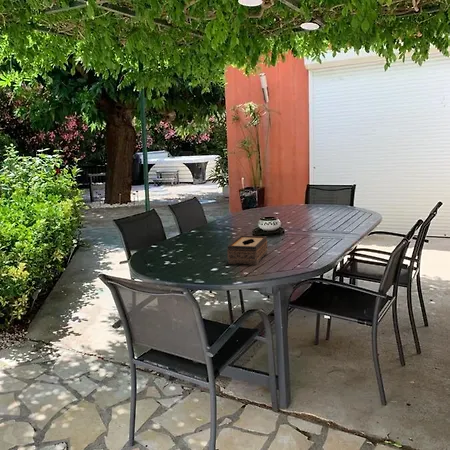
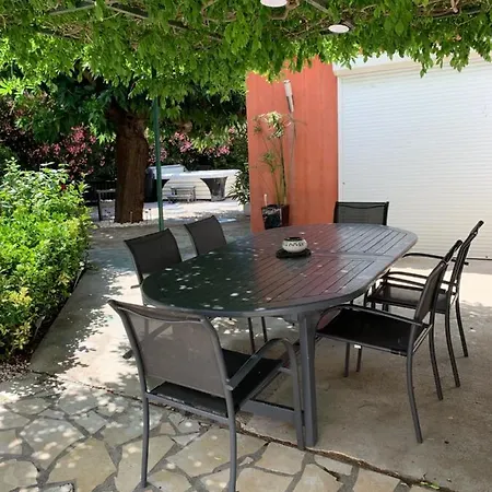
- tissue box (248, 249)
